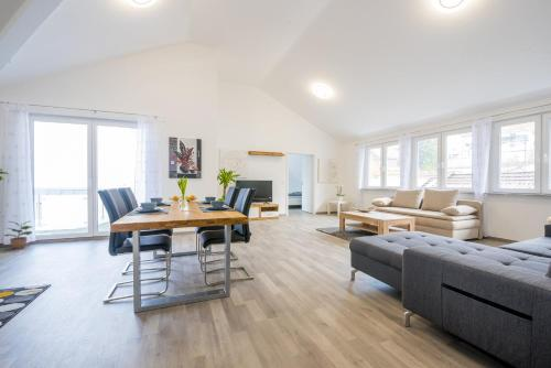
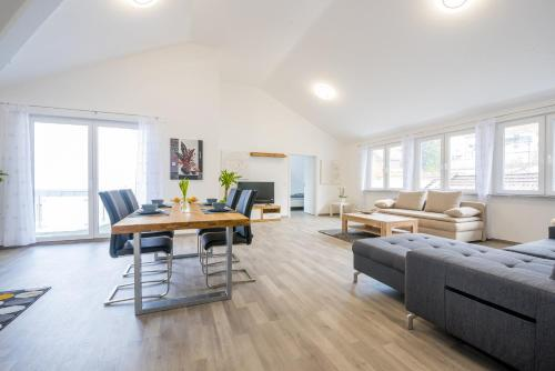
- potted plant (20, 234)
